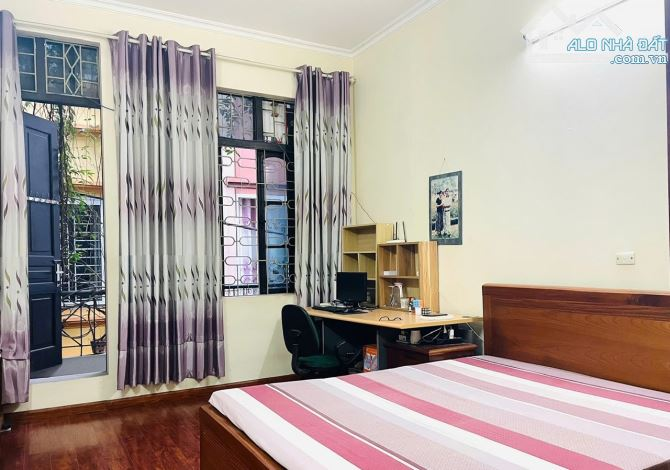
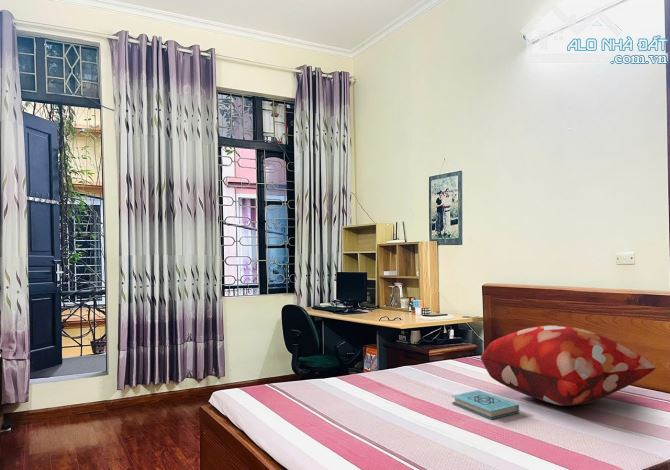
+ decorative pillow (563, 362)
+ book (484, 403)
